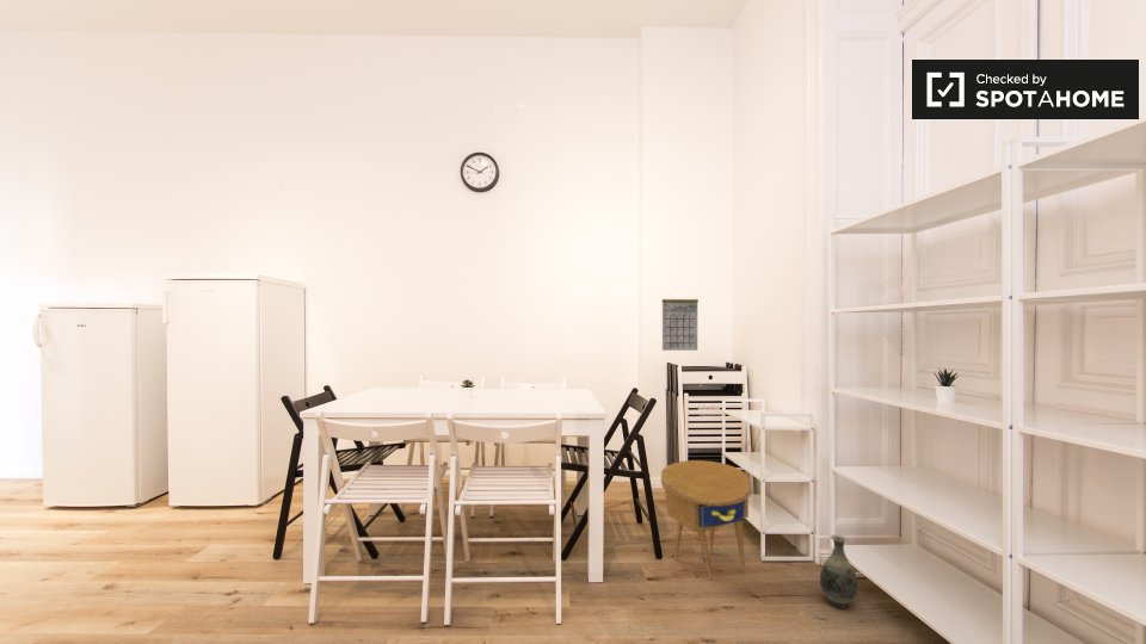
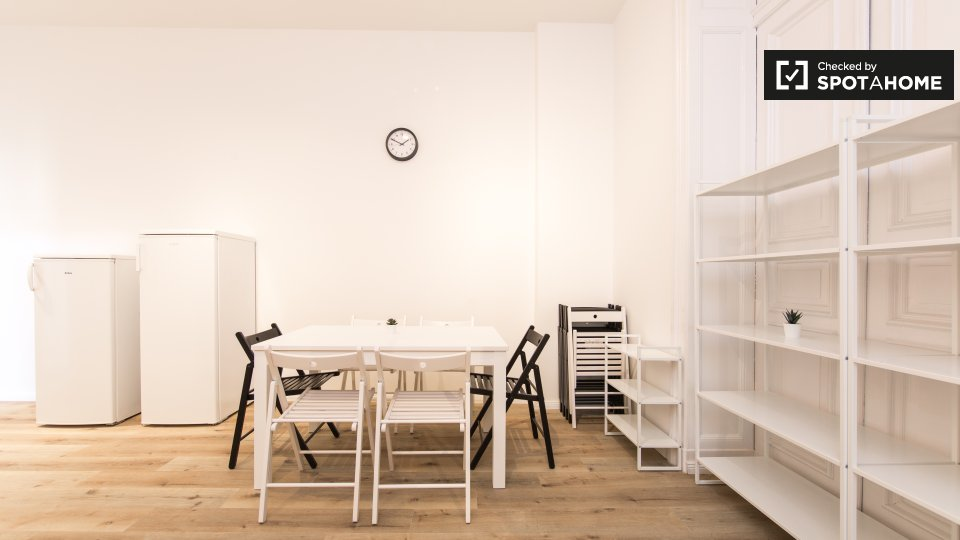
- side table (704, 519)
- vase (838, 570)
- calendar (679, 318)
